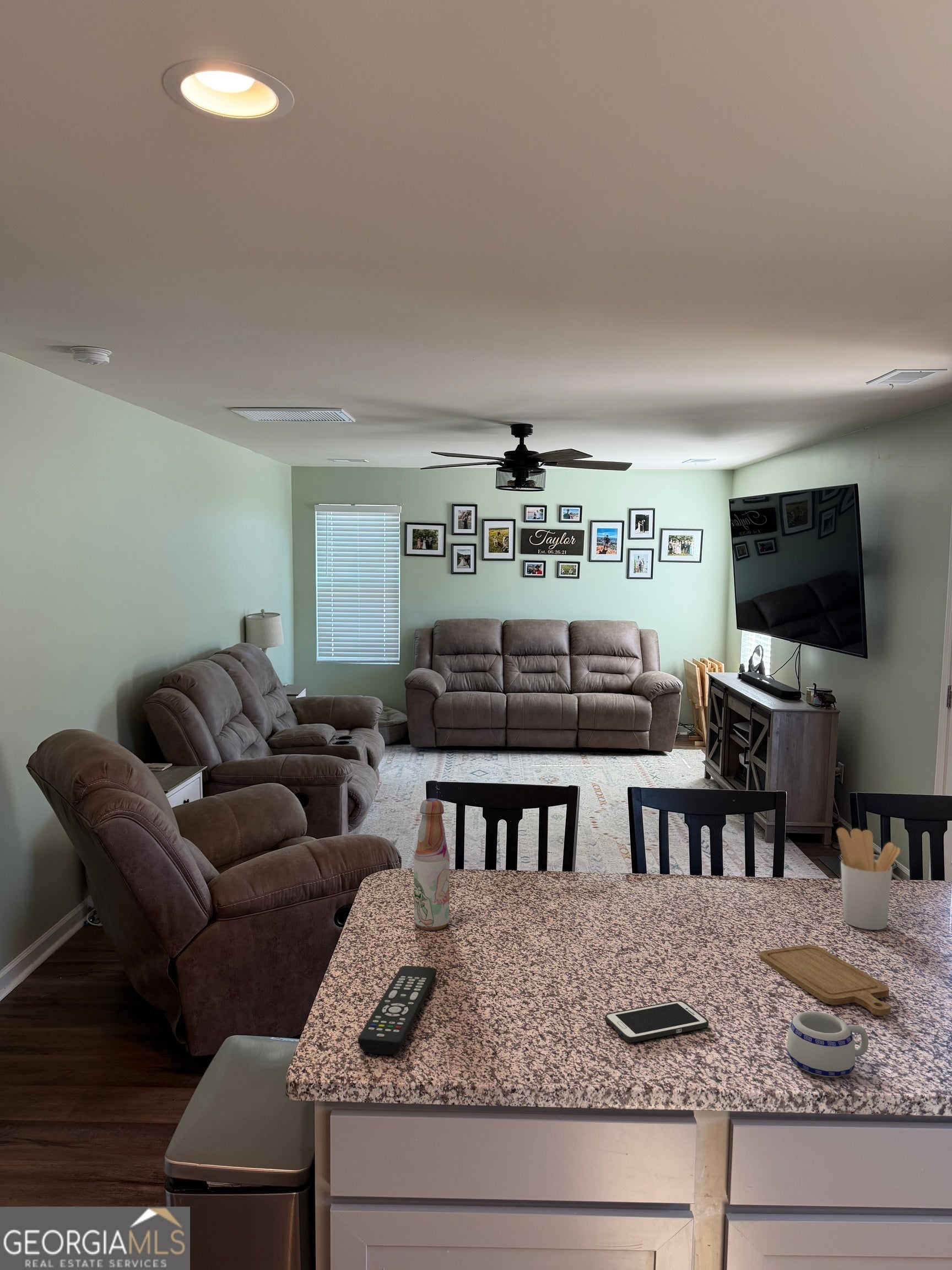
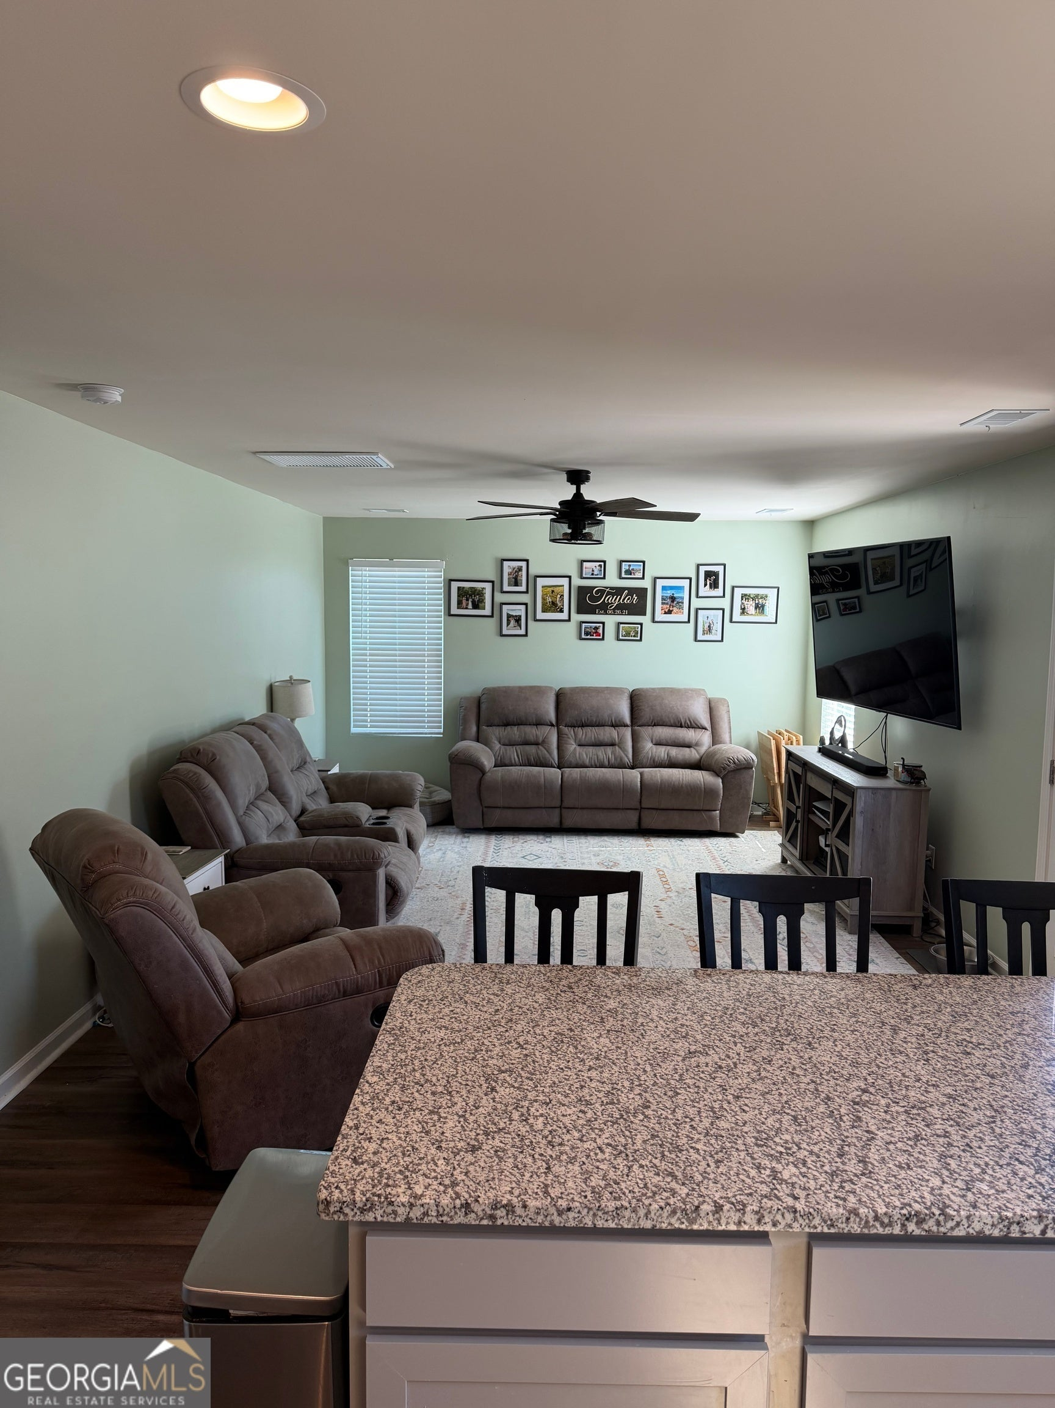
- mug (830, 1042)
- utensil holder (862, 875)
- cell phone (656, 1021)
- remote control (401, 1006)
- chopping board (831, 978)
- bottle (431, 863)
